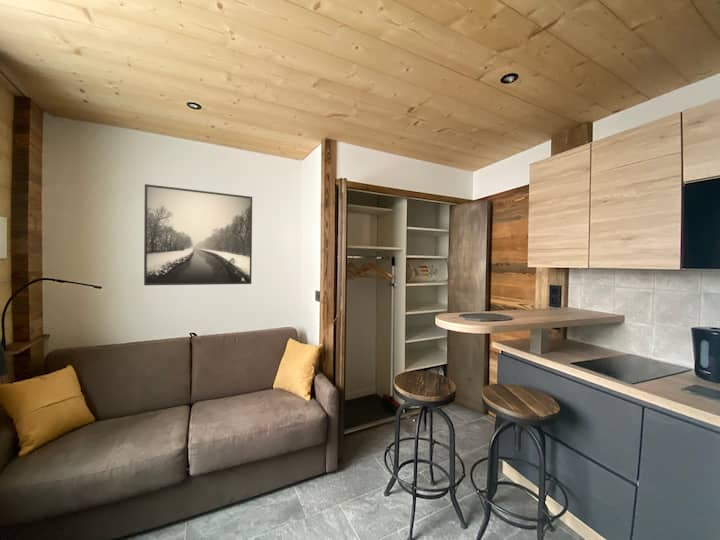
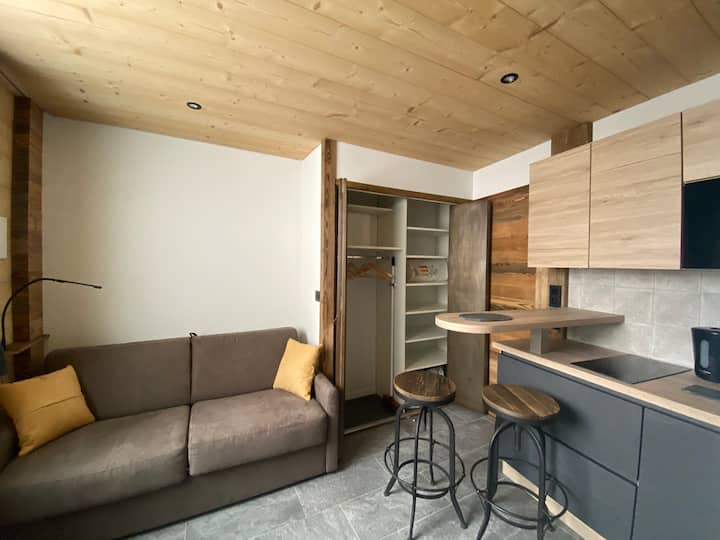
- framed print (202, 237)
